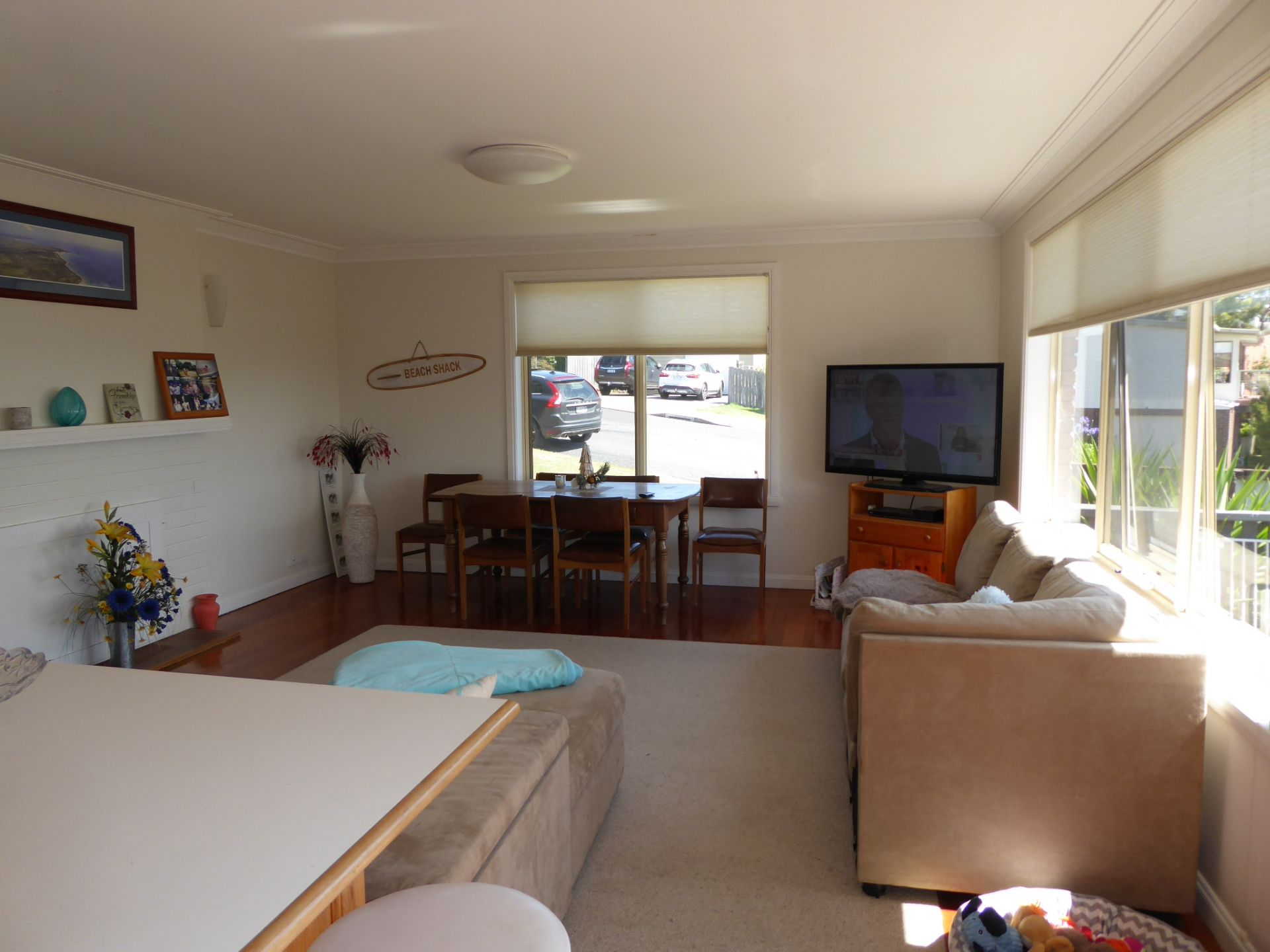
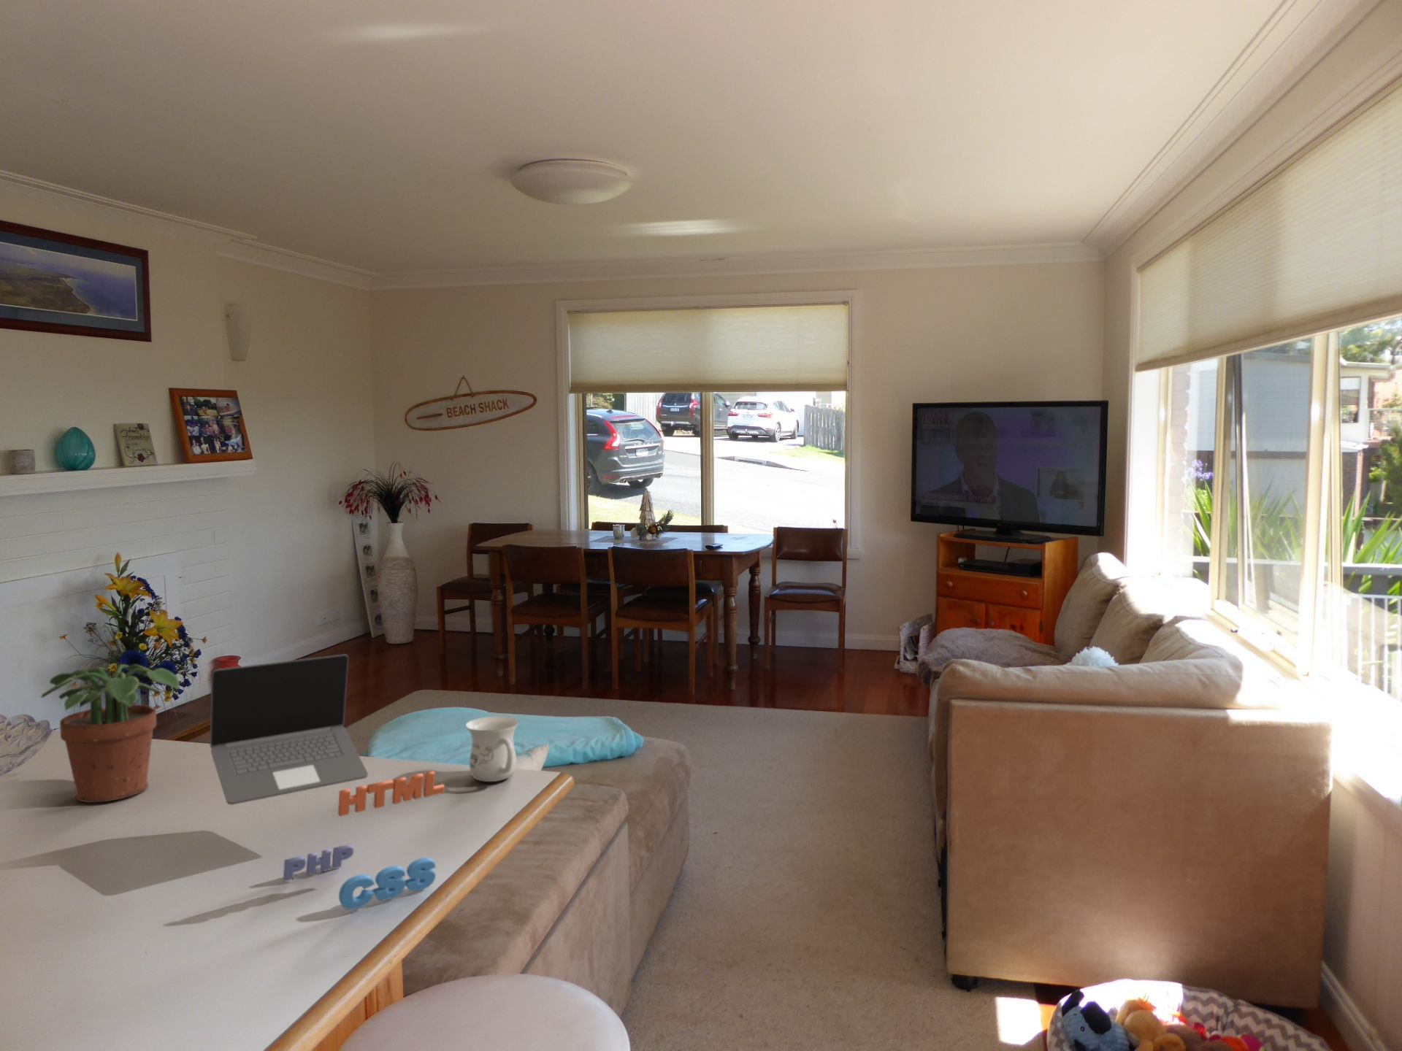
+ potted plant (116, 730)
+ mug (497, 753)
+ laptop (329, 769)
